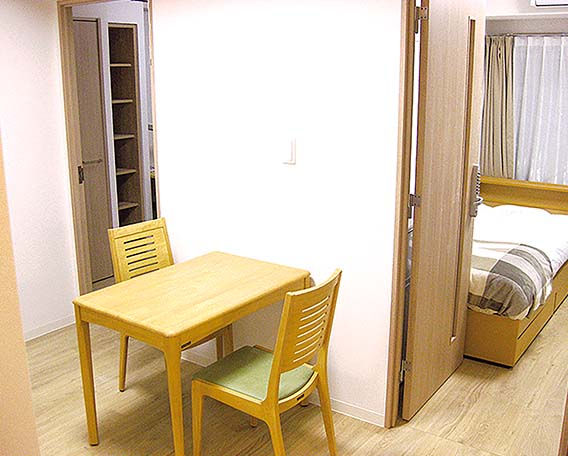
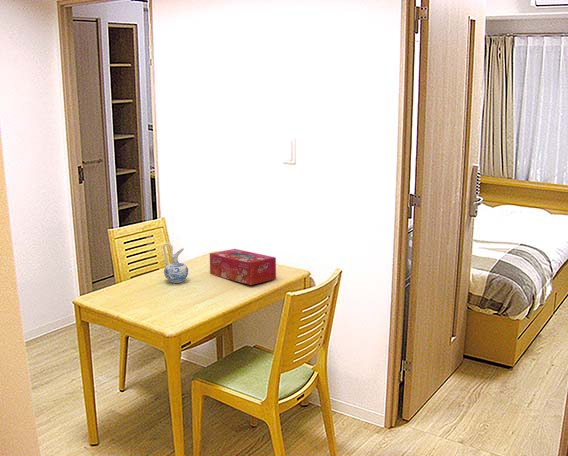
+ ceramic pitcher (175, 261)
+ tissue box (242, 265)
